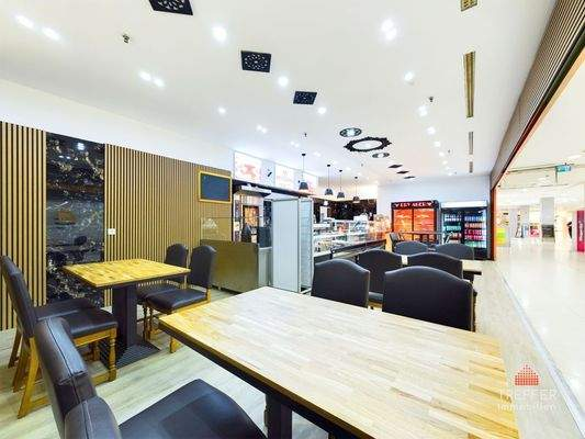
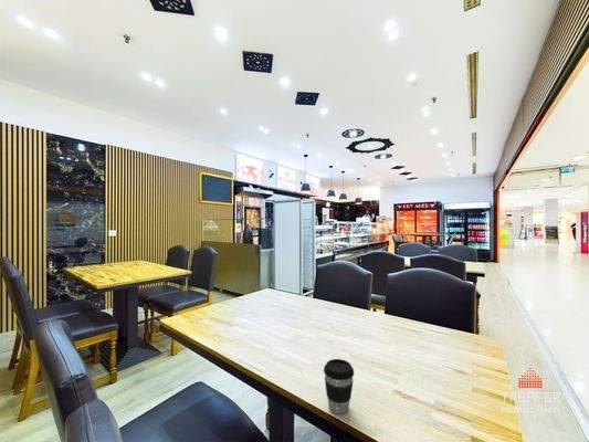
+ coffee cup (338, 386)
